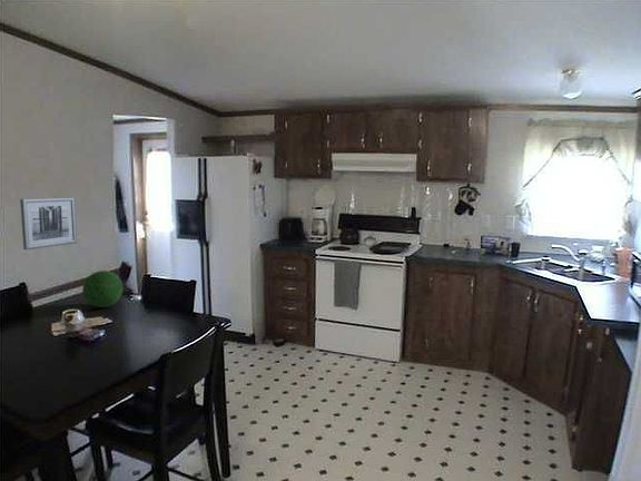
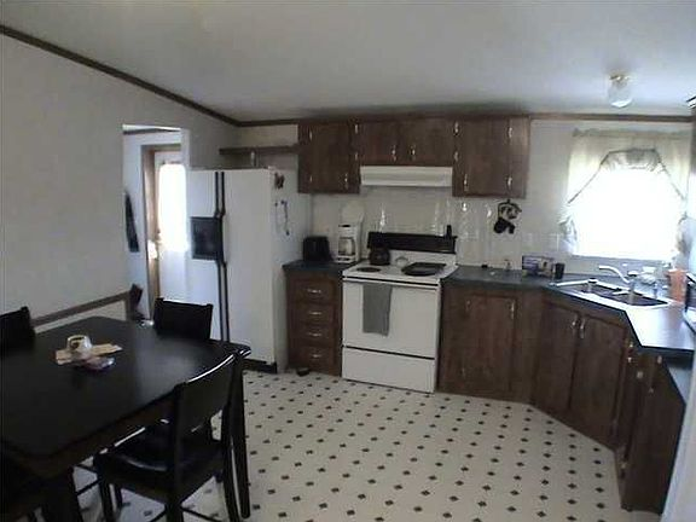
- decorative ball (102, 288)
- wall art (50, 222)
